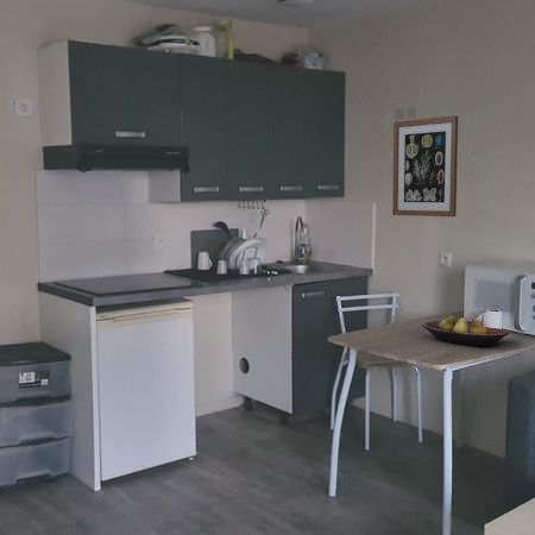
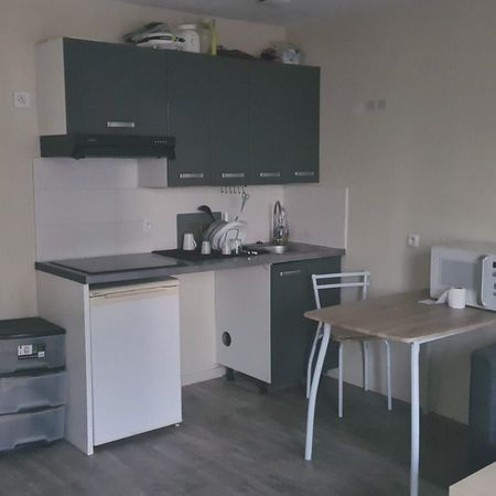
- wall art (423, 168)
- fruit bowl (464, 328)
